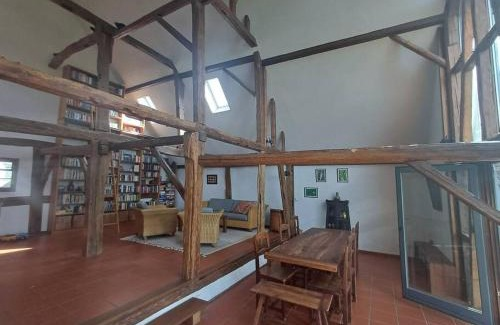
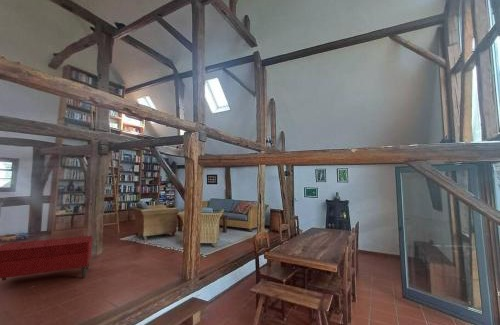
+ bench (45, 260)
